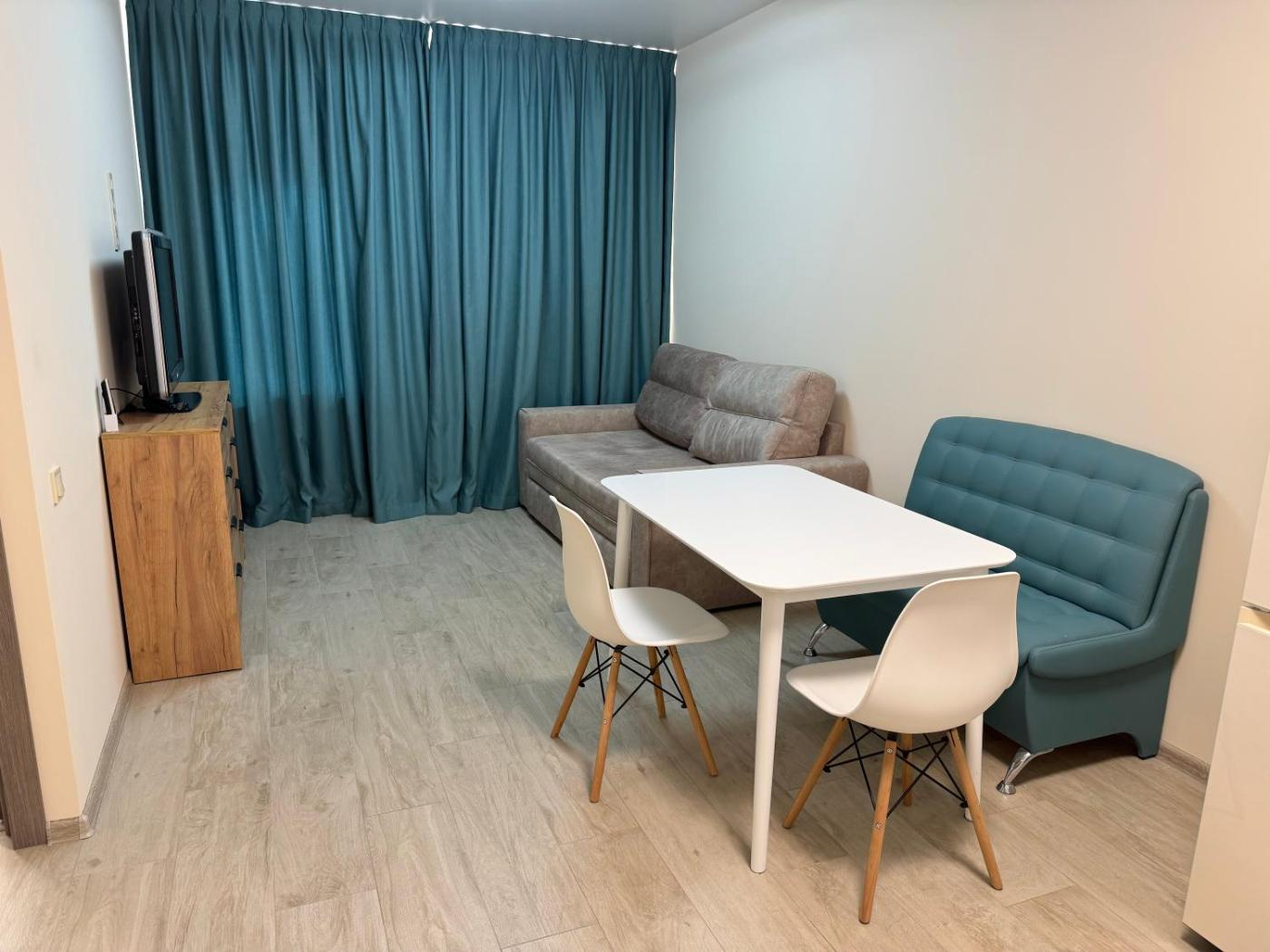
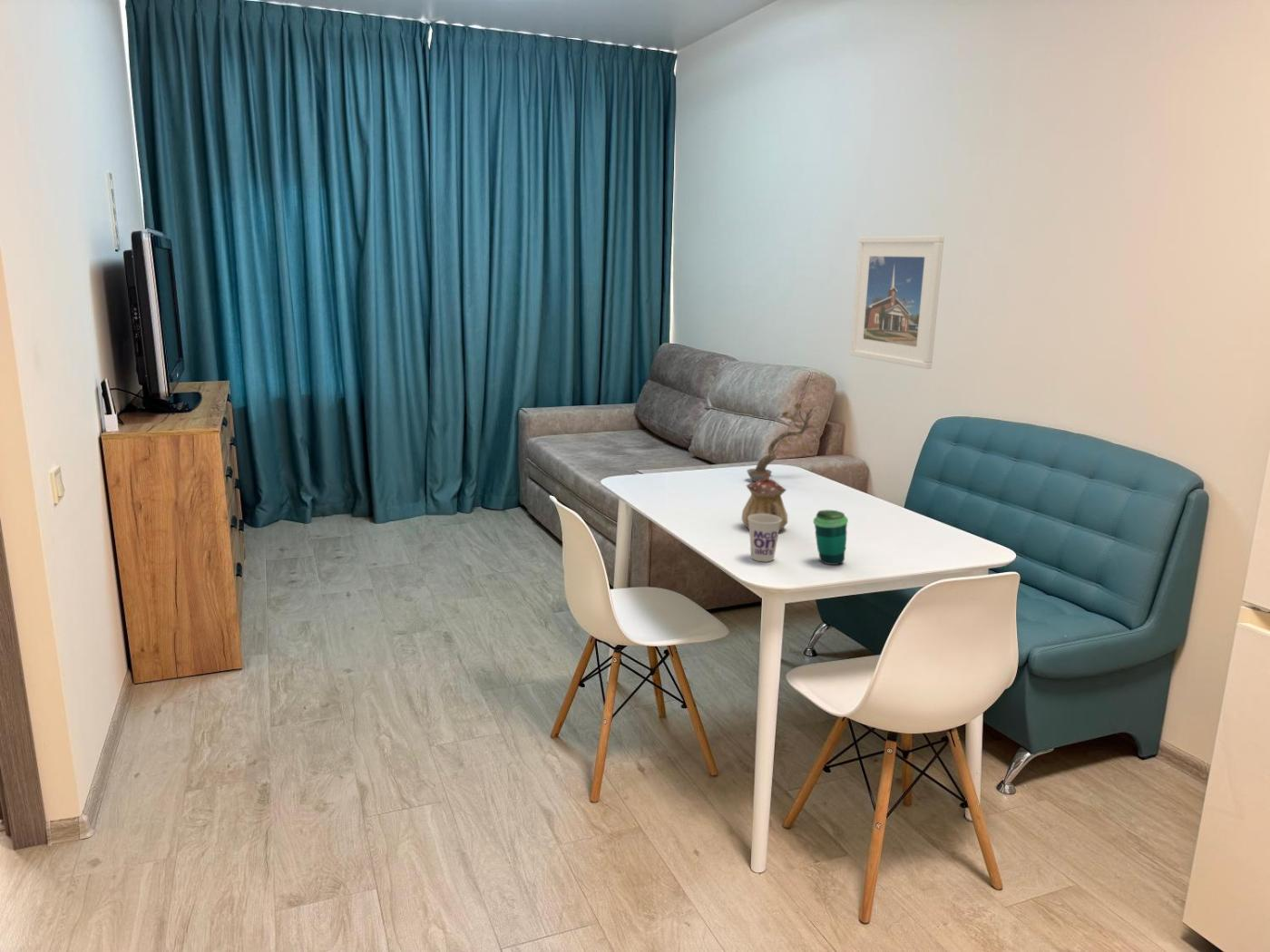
+ teapot (767, 500)
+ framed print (894, 299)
+ cup (763, 538)
+ cup (829, 538)
+ plant (790, 435)
